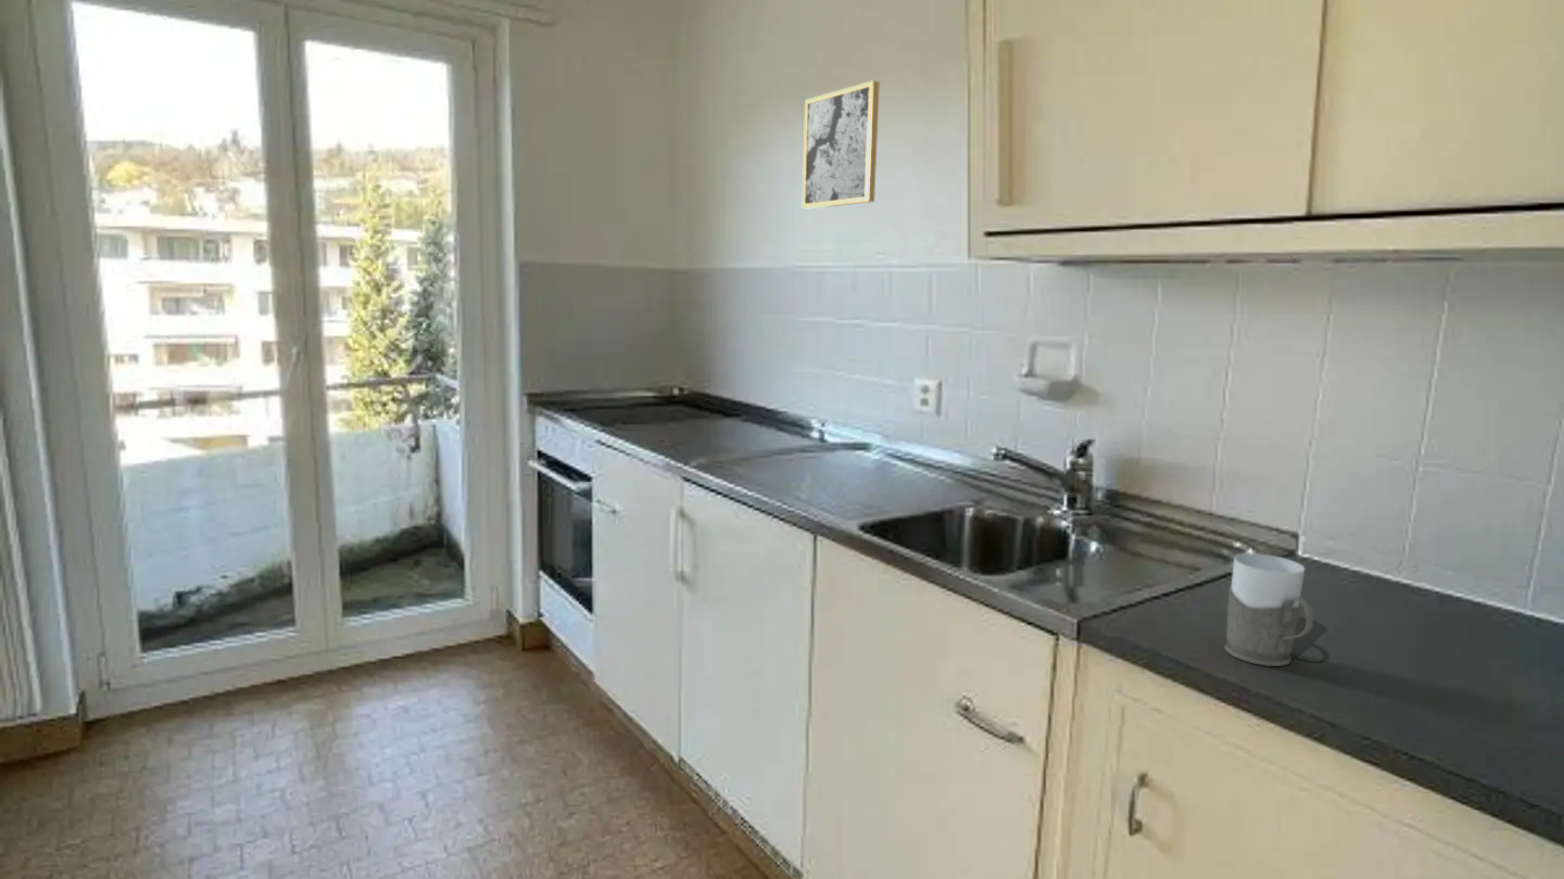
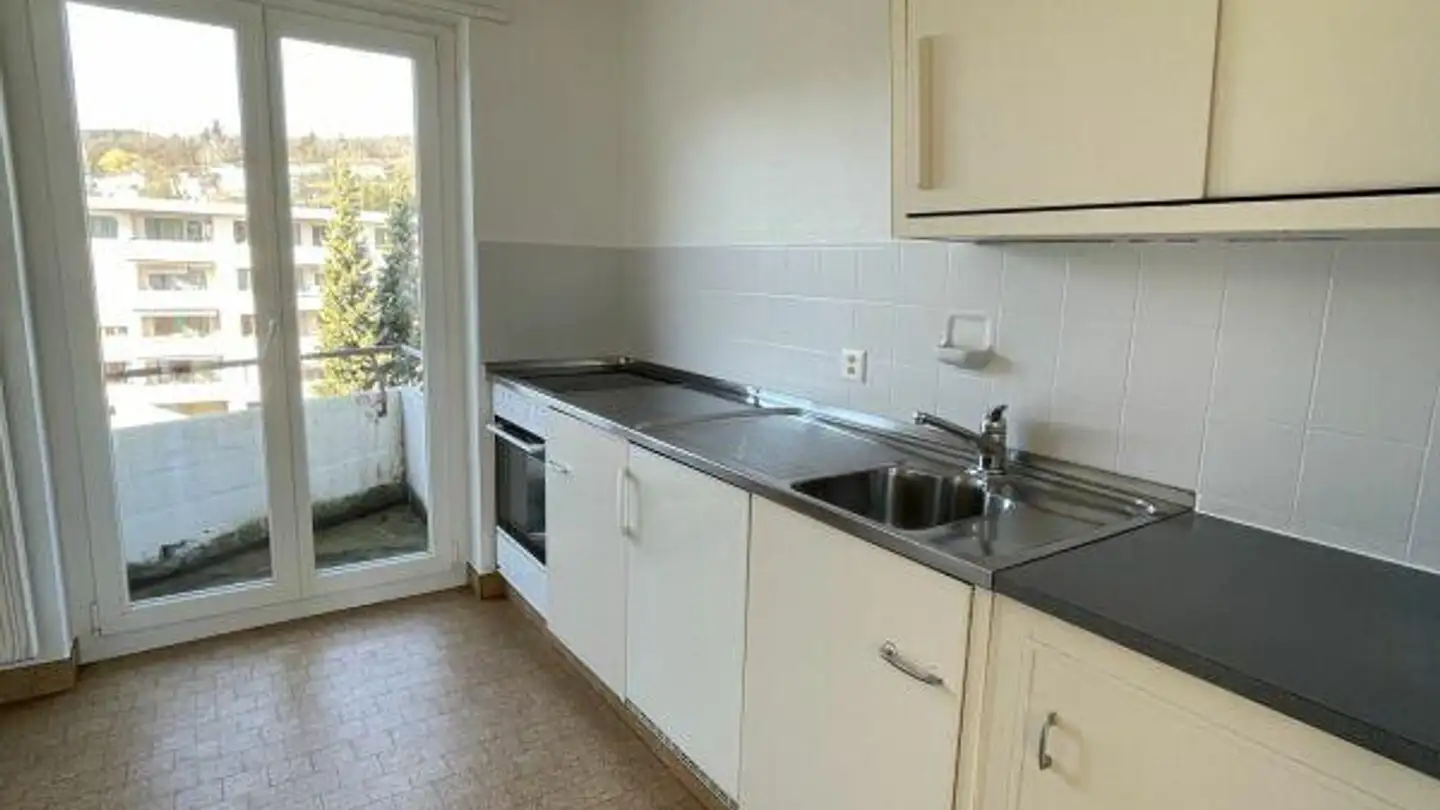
- wall art (838, 149)
- mug (1274, 614)
